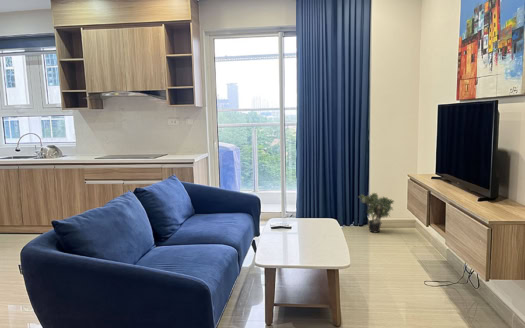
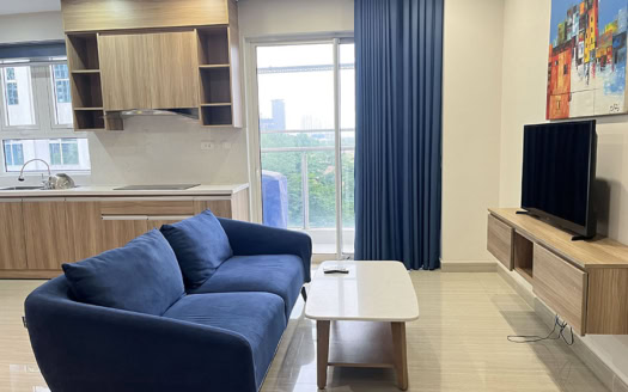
- potted plant (376, 212)
